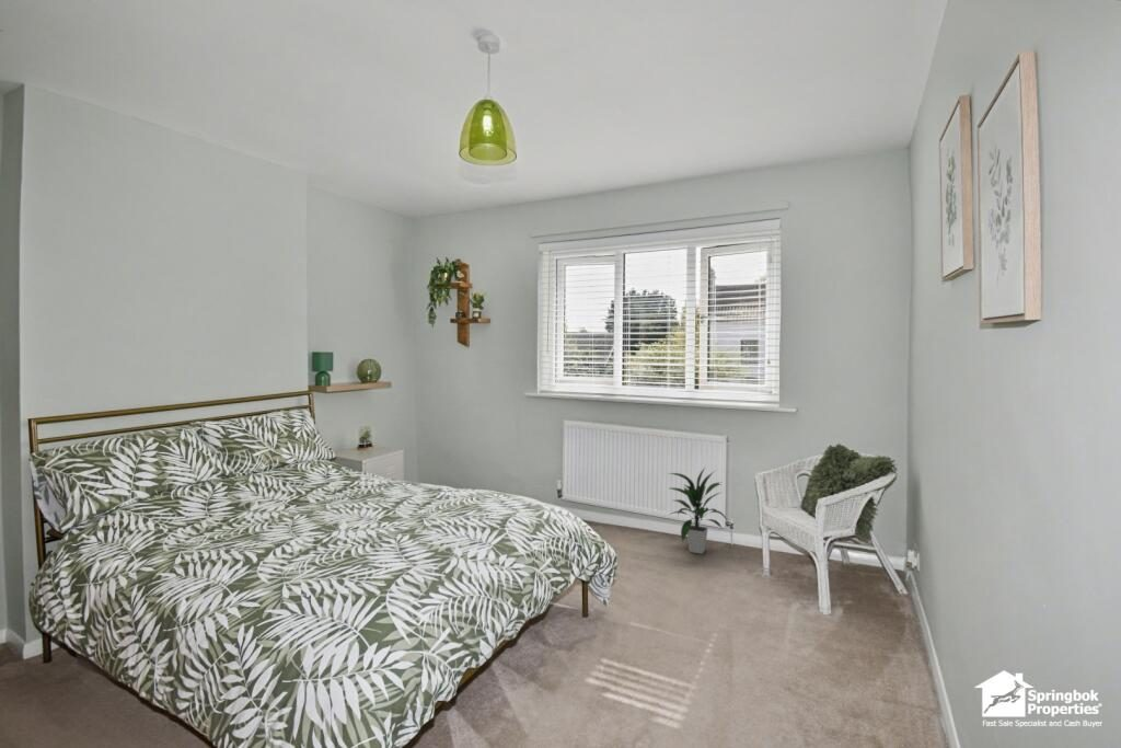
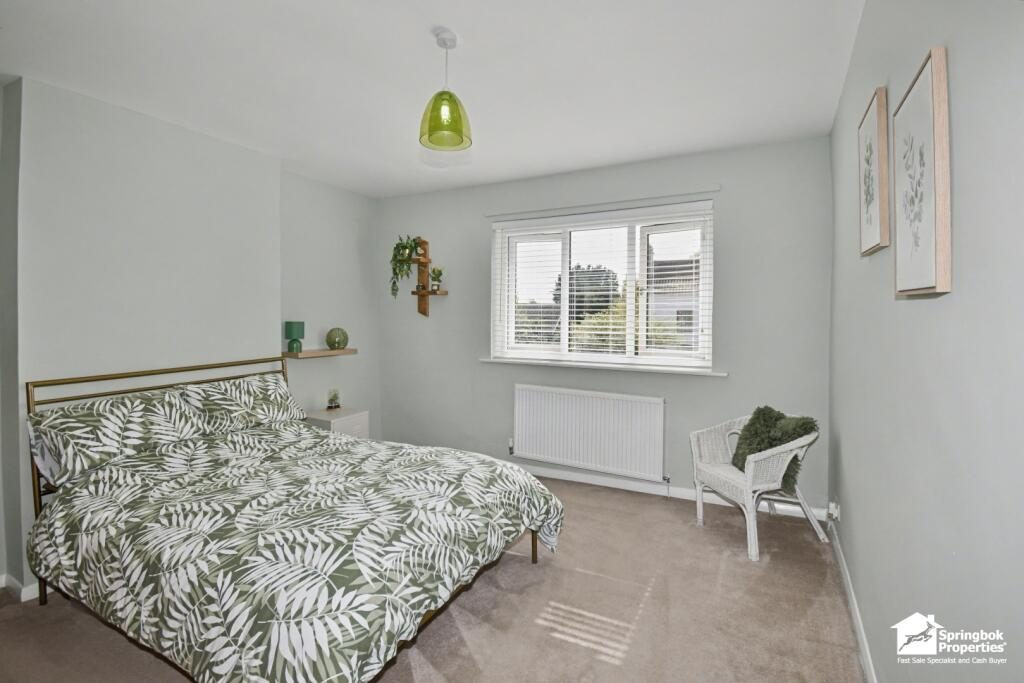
- indoor plant (695, 508)
